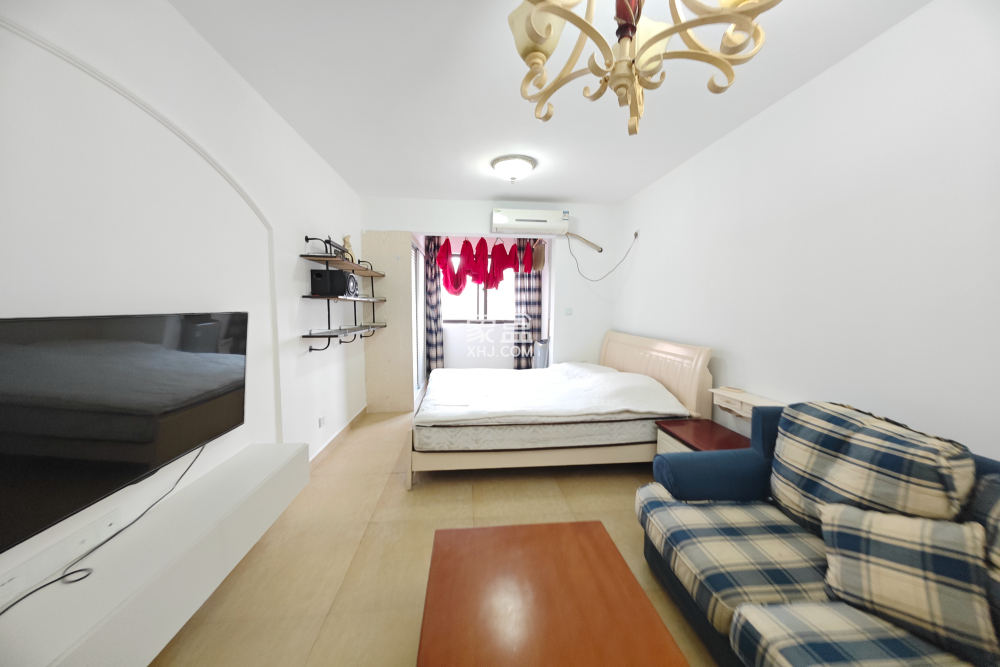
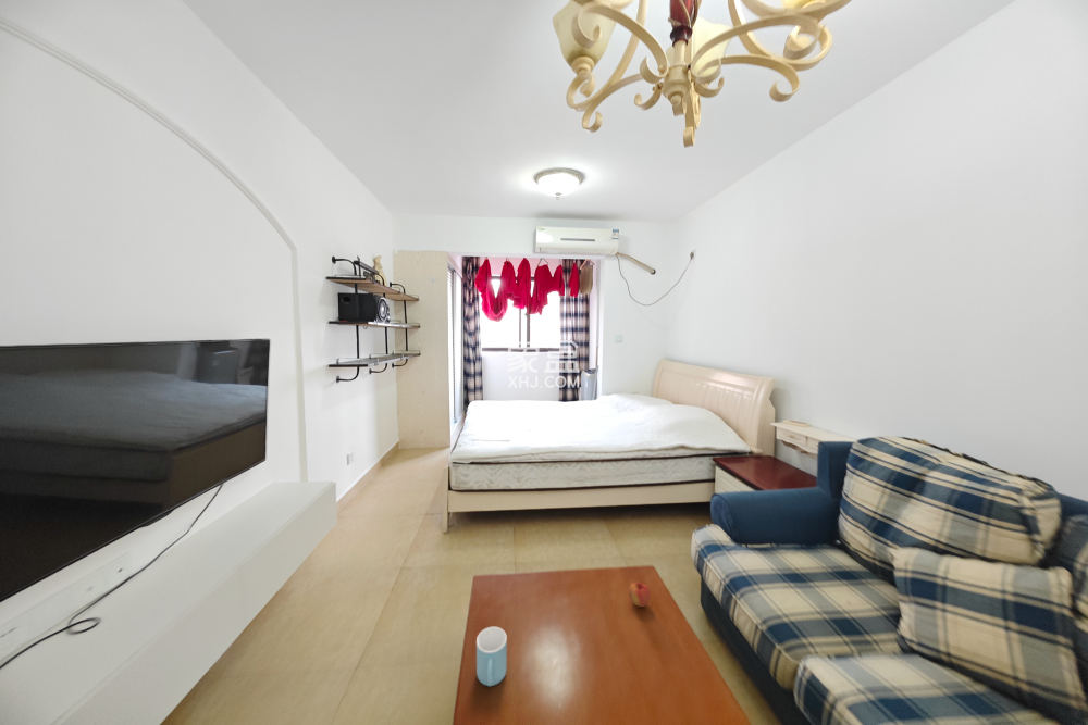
+ mug (491, 661)
+ apple (639, 593)
